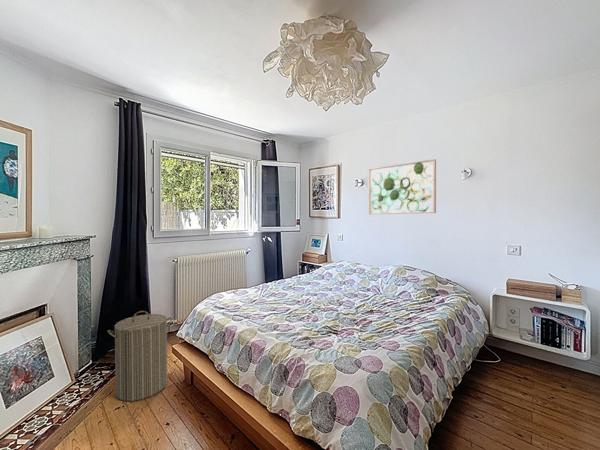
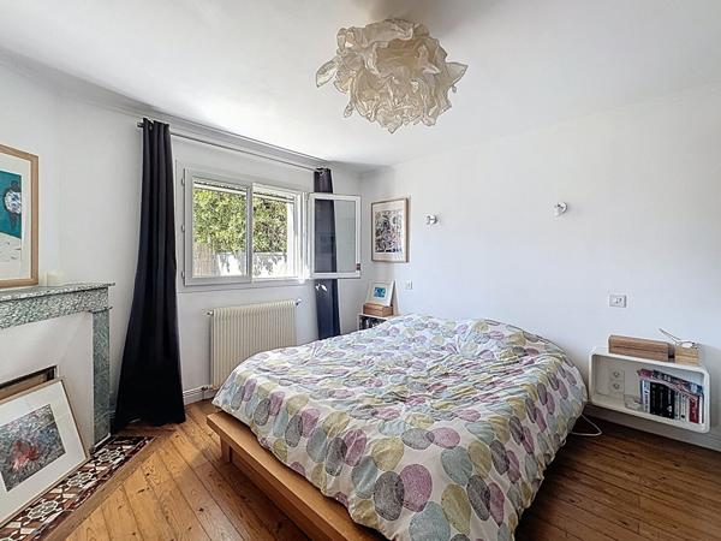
- wall art (399, 189)
- laundry hamper (142, 349)
